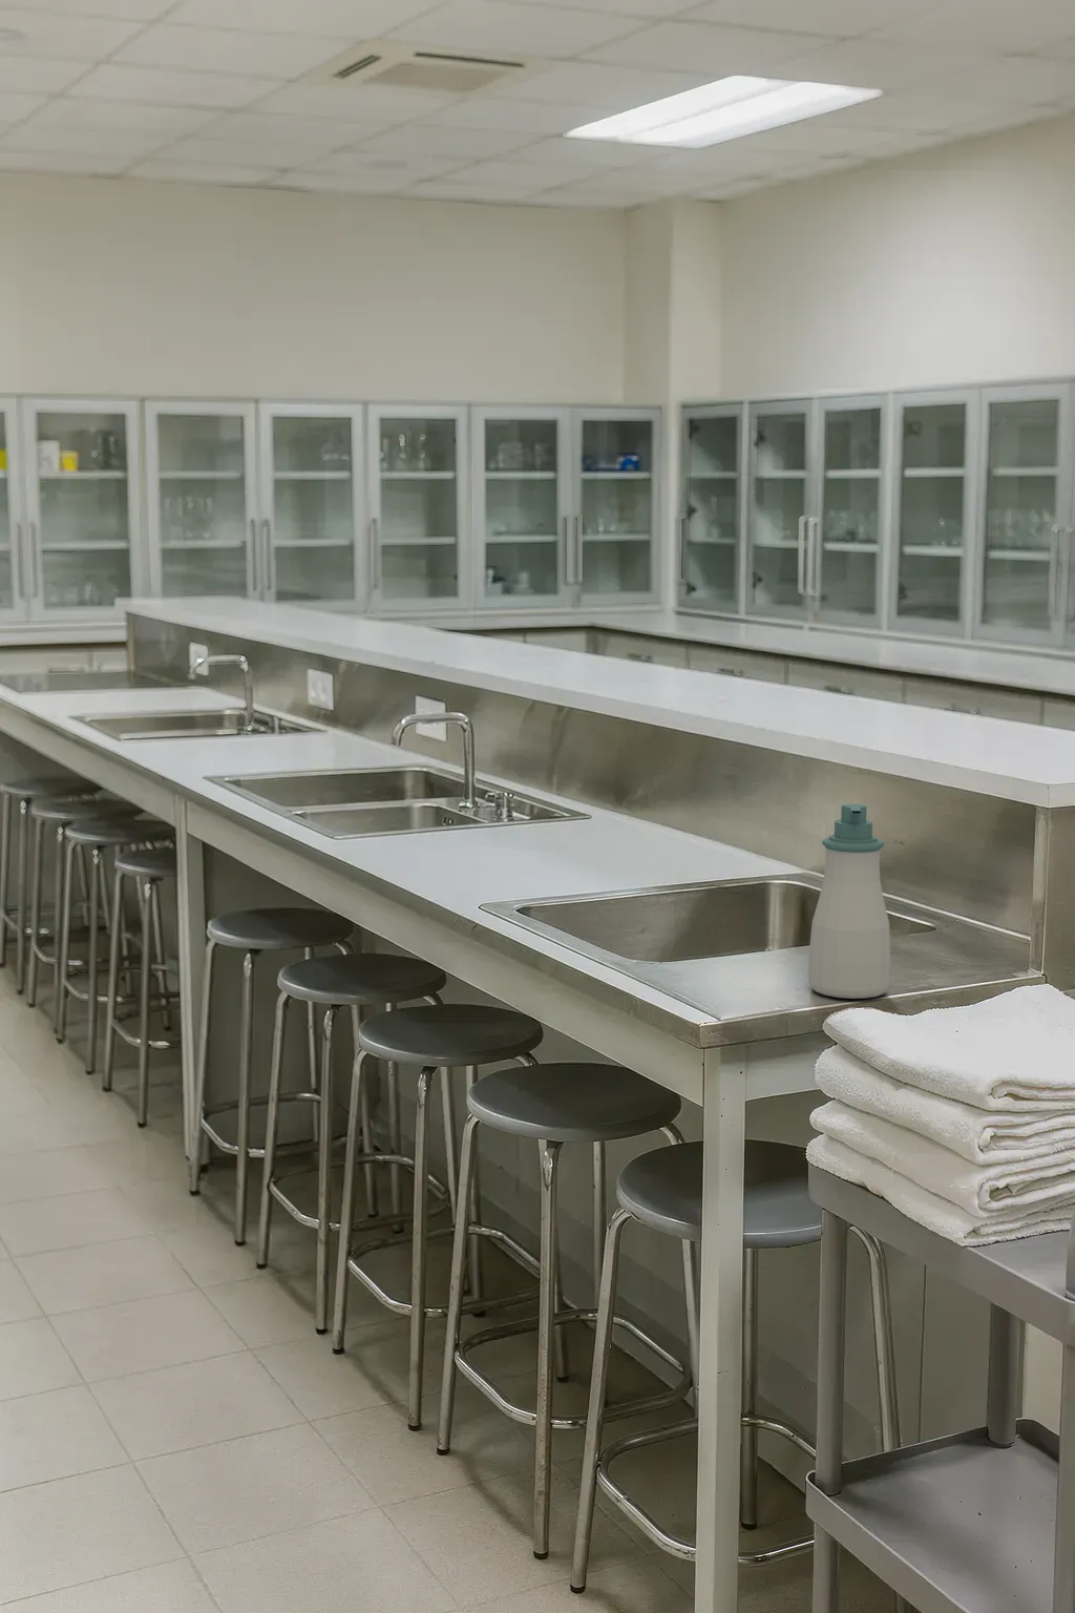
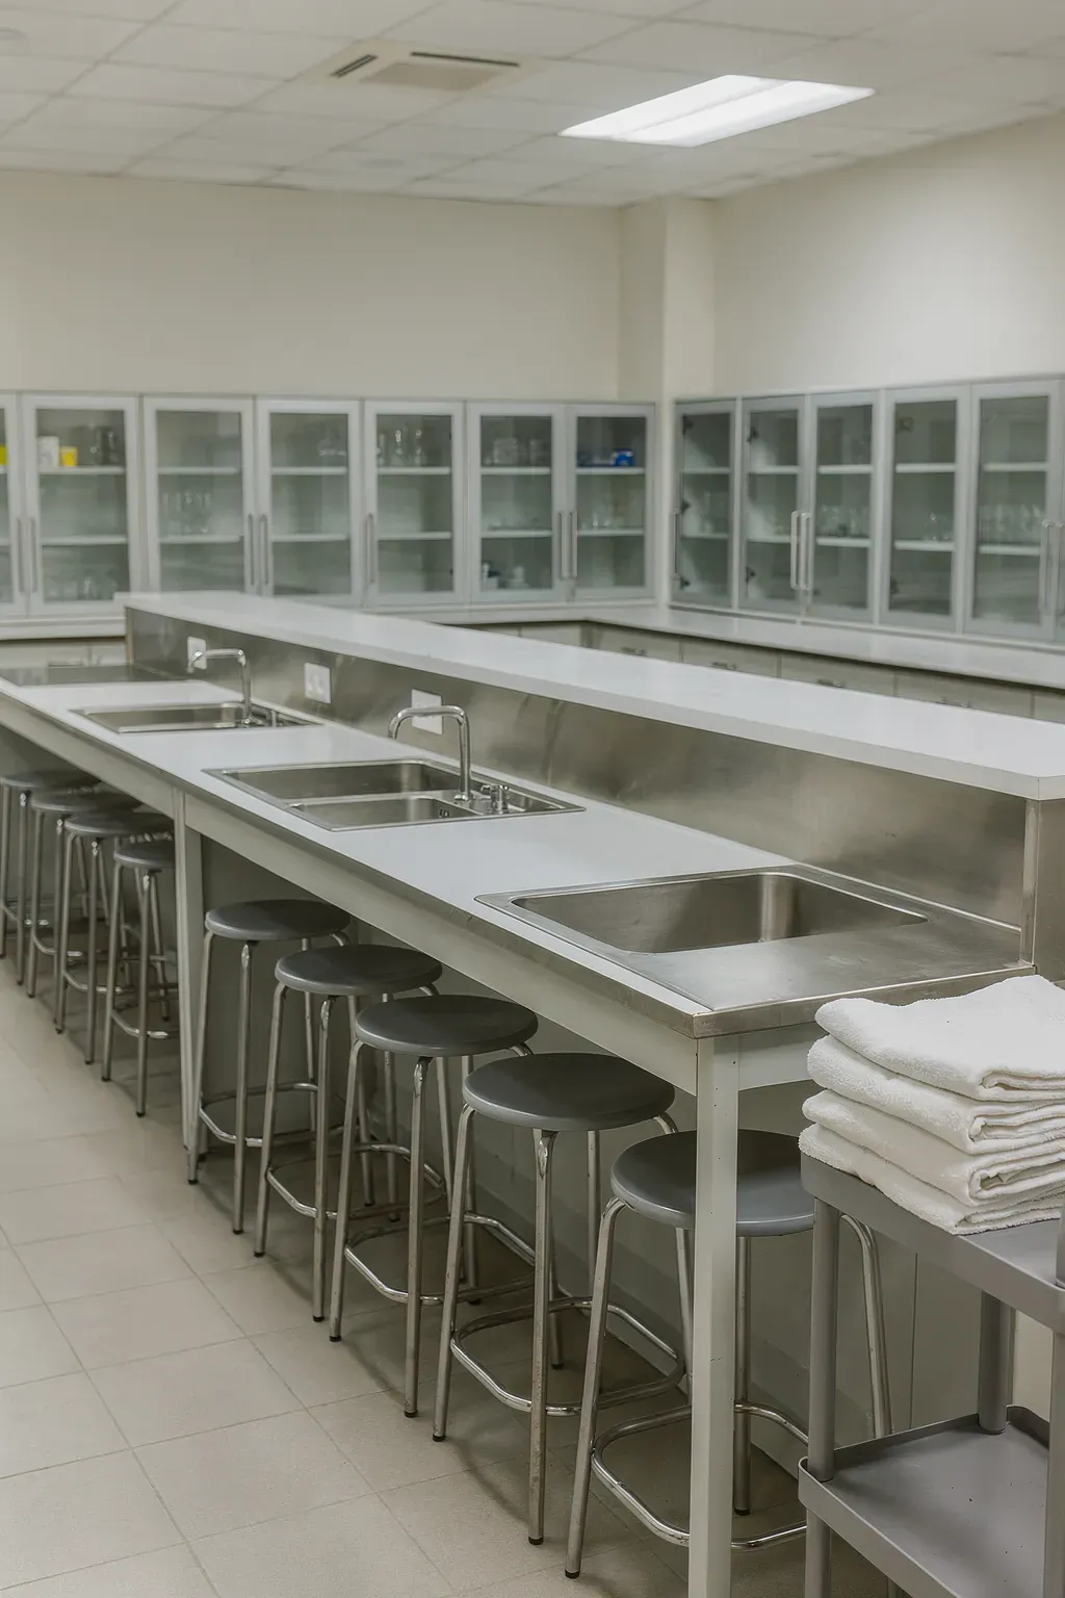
- soap bottle (852, 898)
